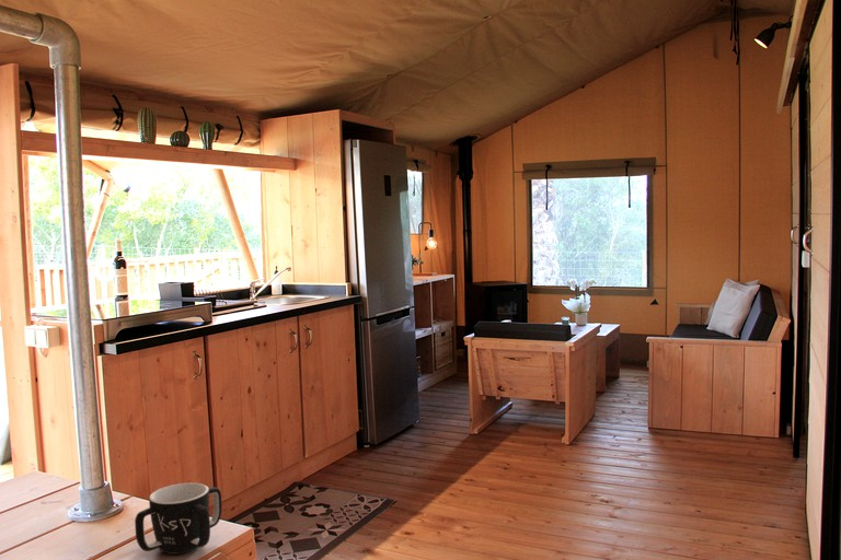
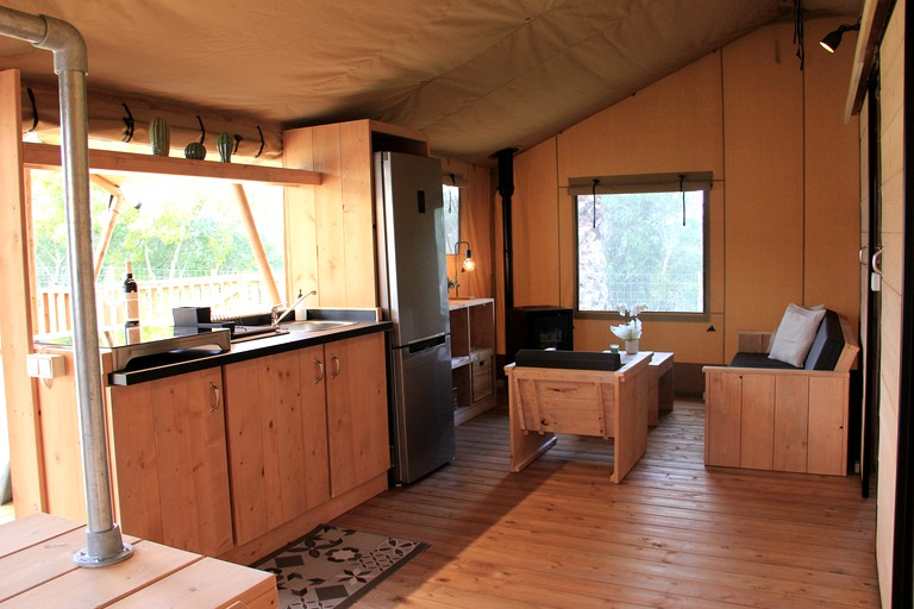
- mug (181, 518)
